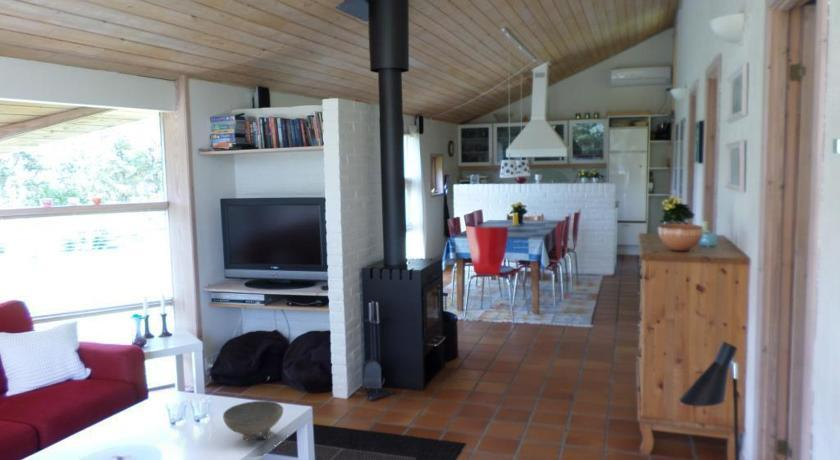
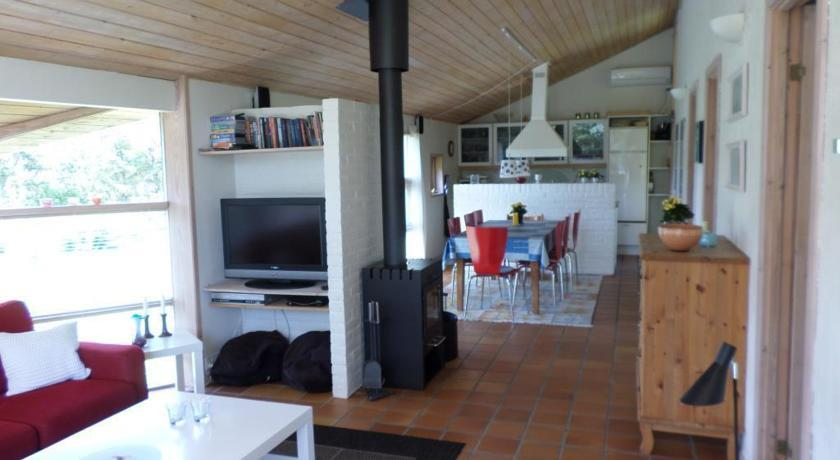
- bowl (253, 423)
